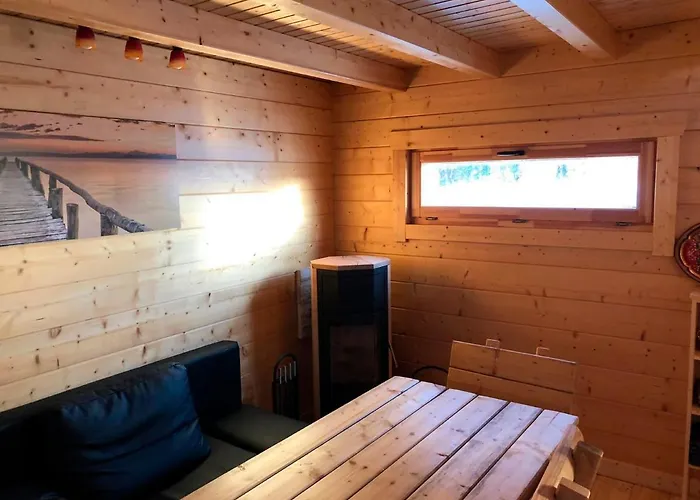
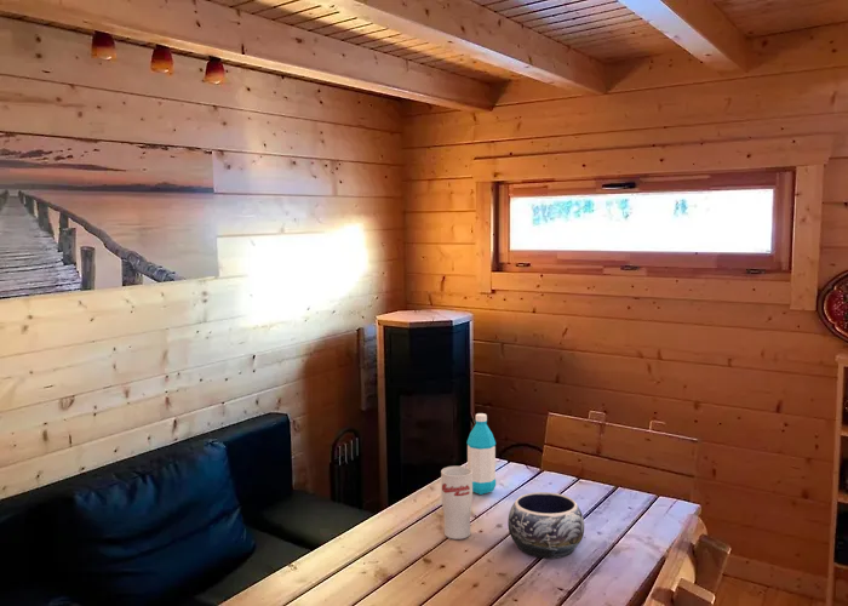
+ cup (457, 502)
+ water bottle (481, 452)
+ decorative bowl (545, 524)
